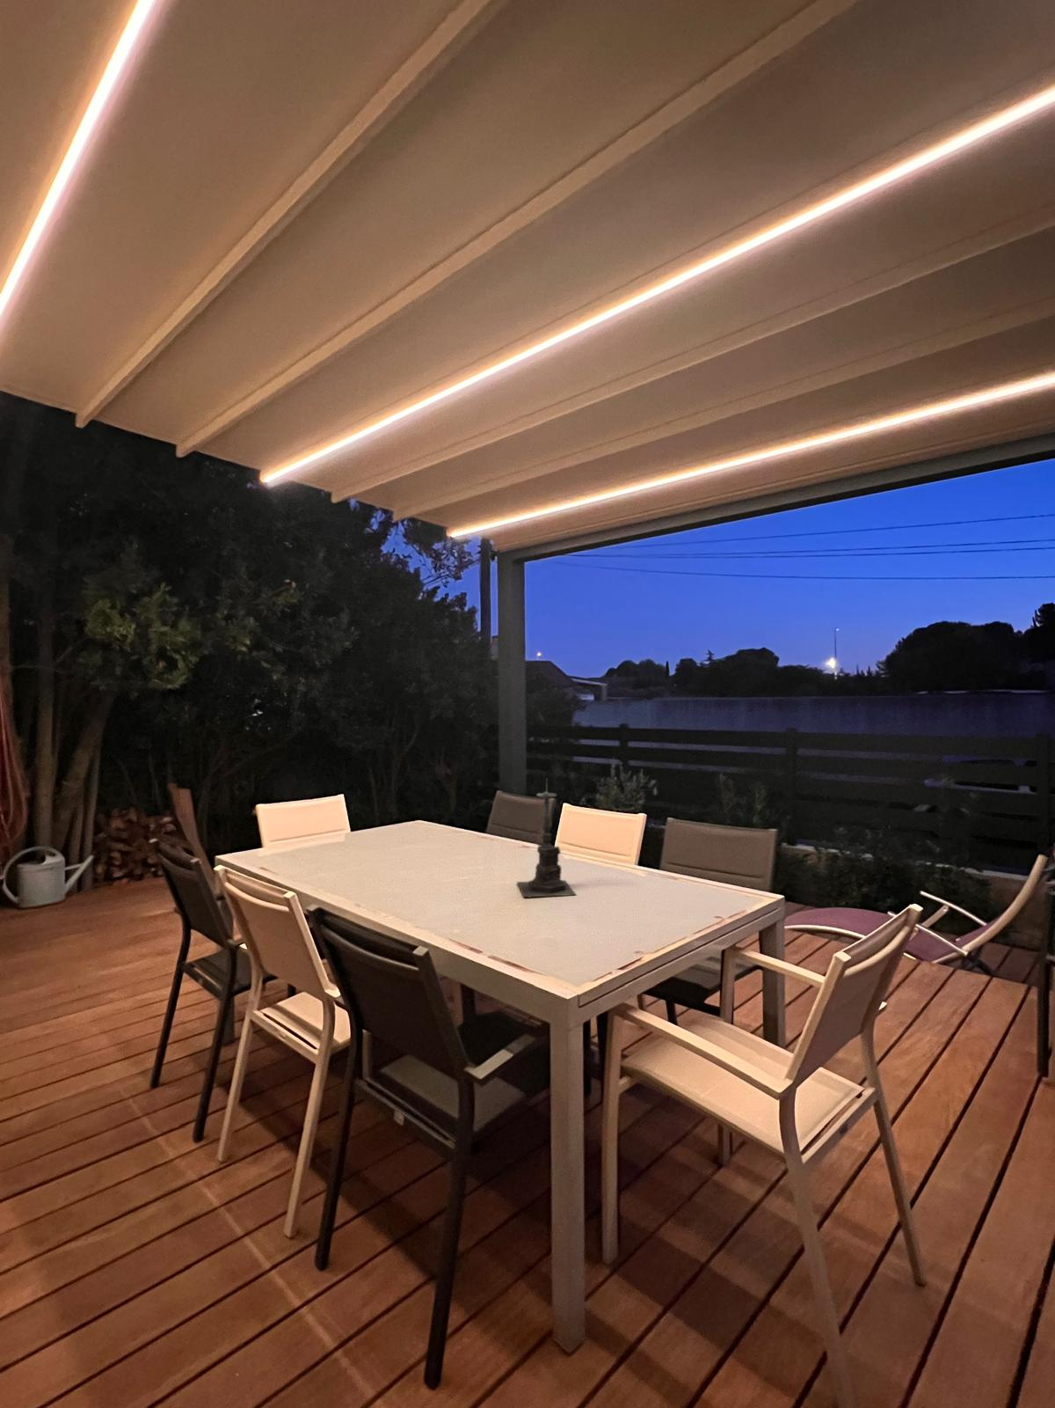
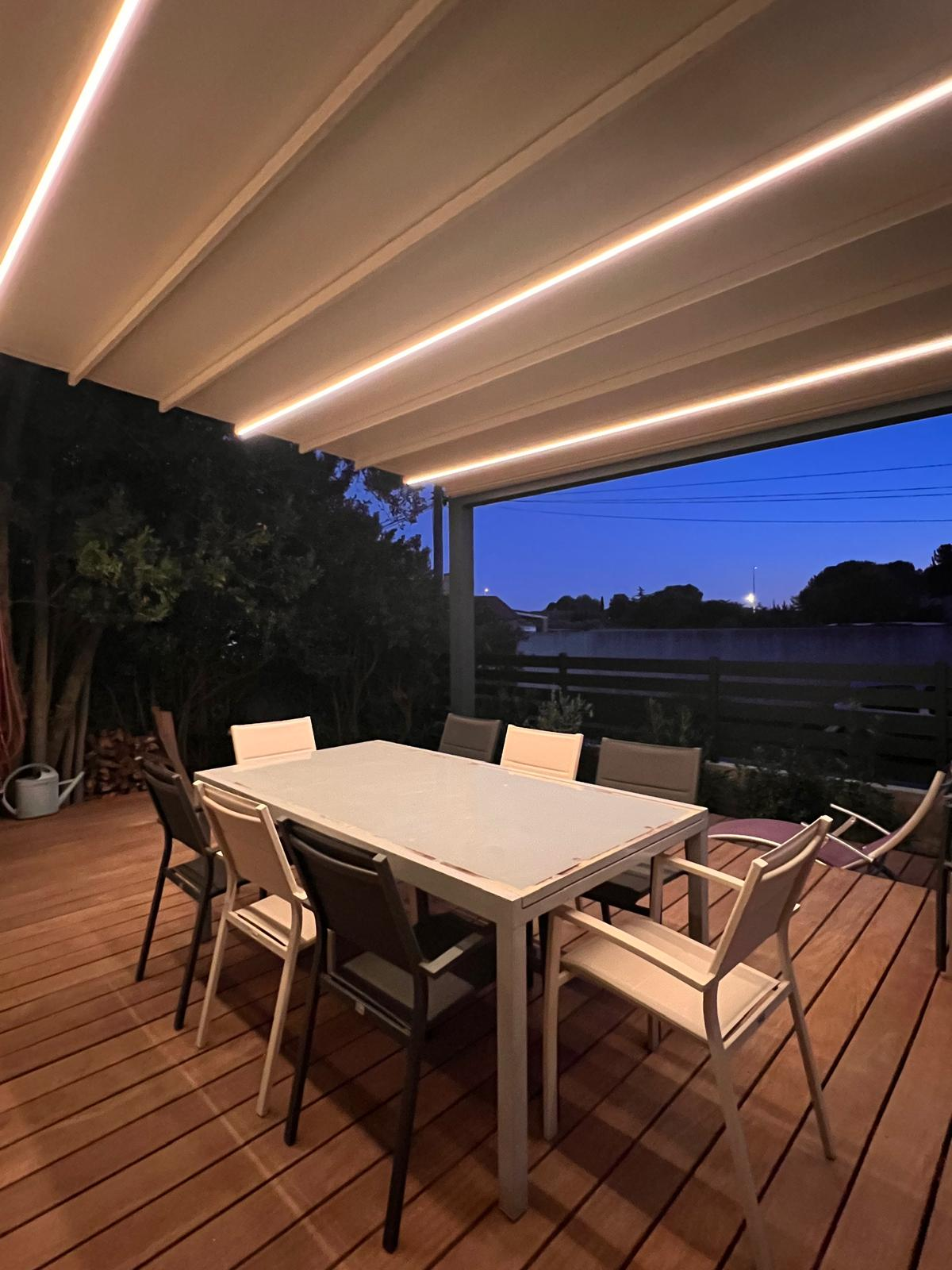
- candle holder (545, 833)
